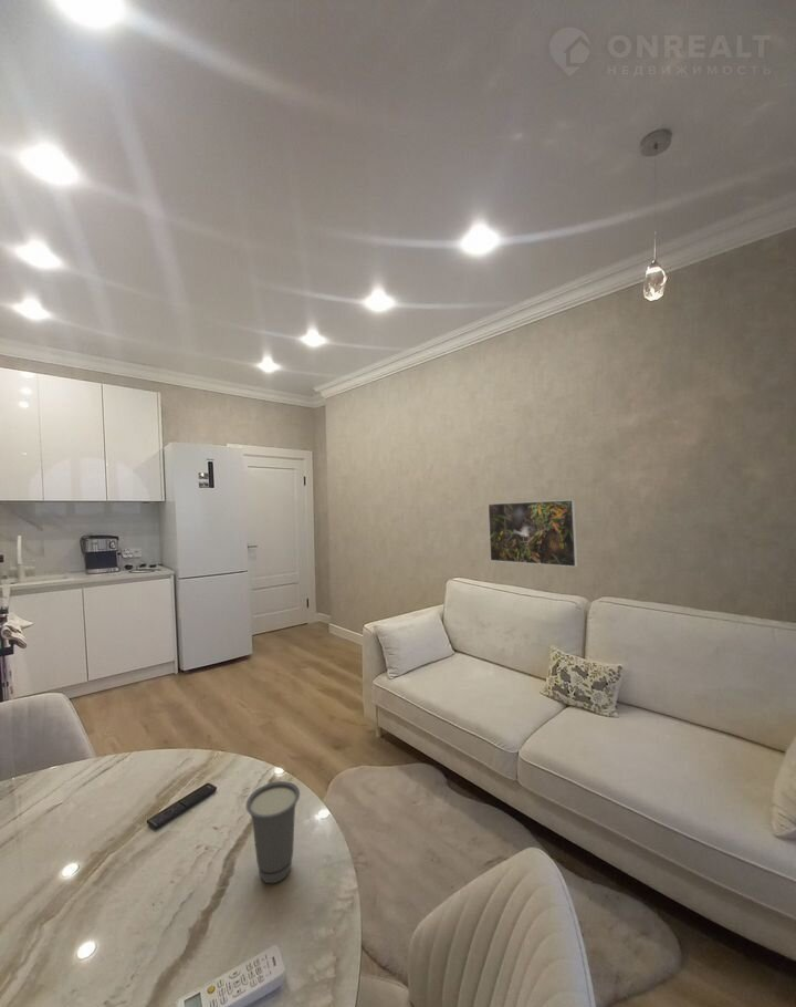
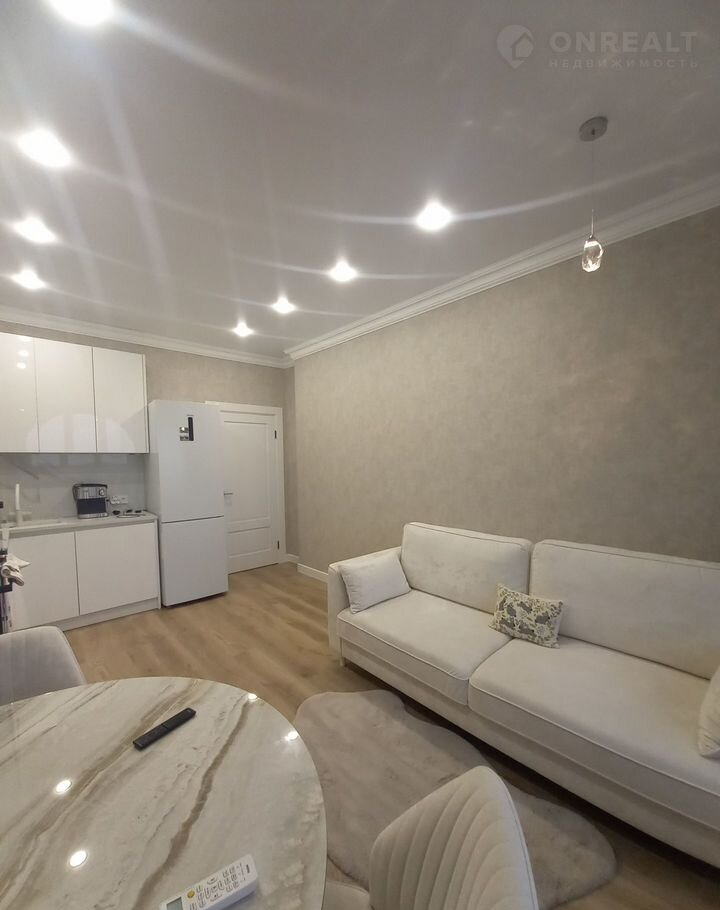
- cup (274, 834)
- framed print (528, 532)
